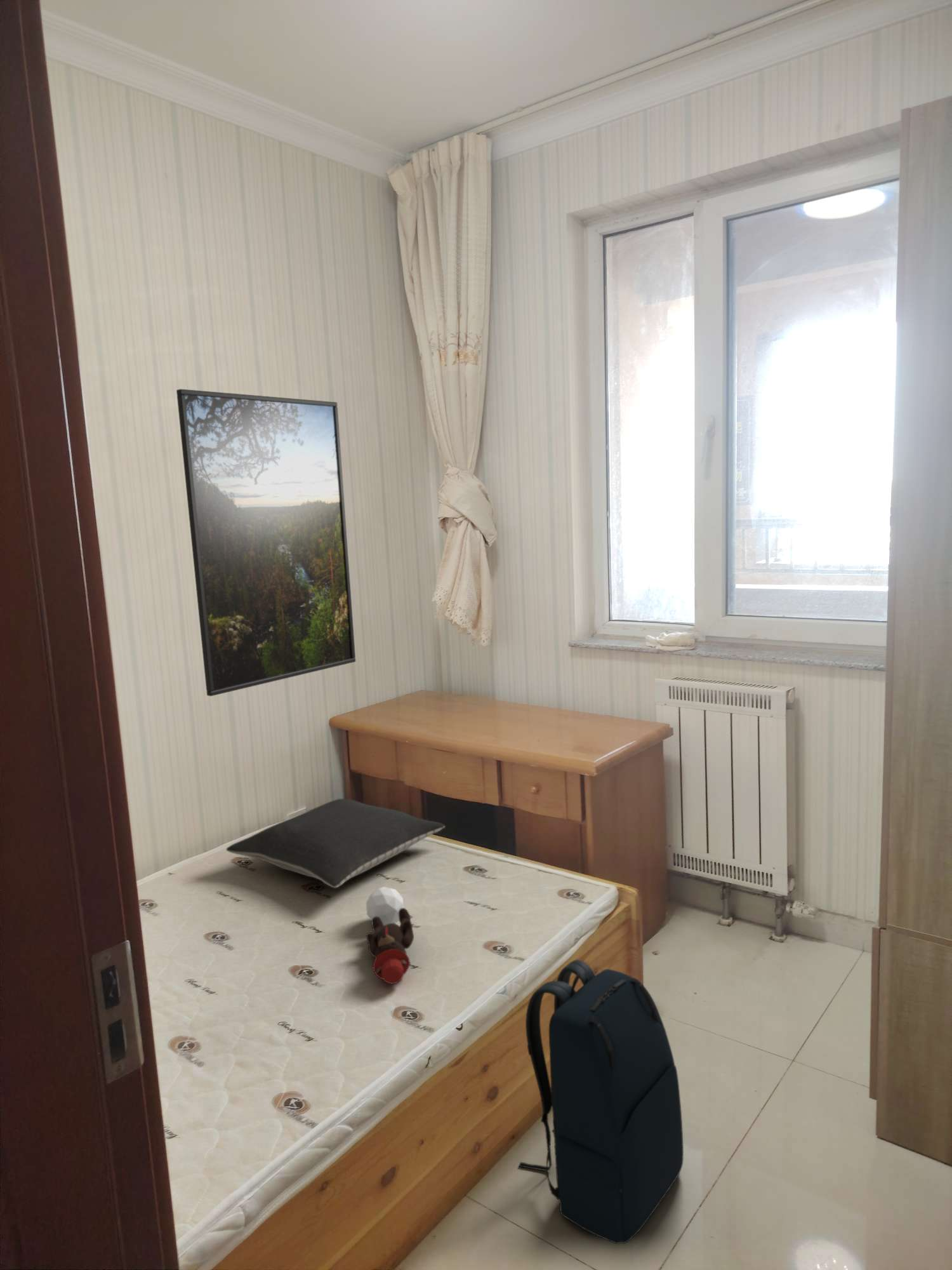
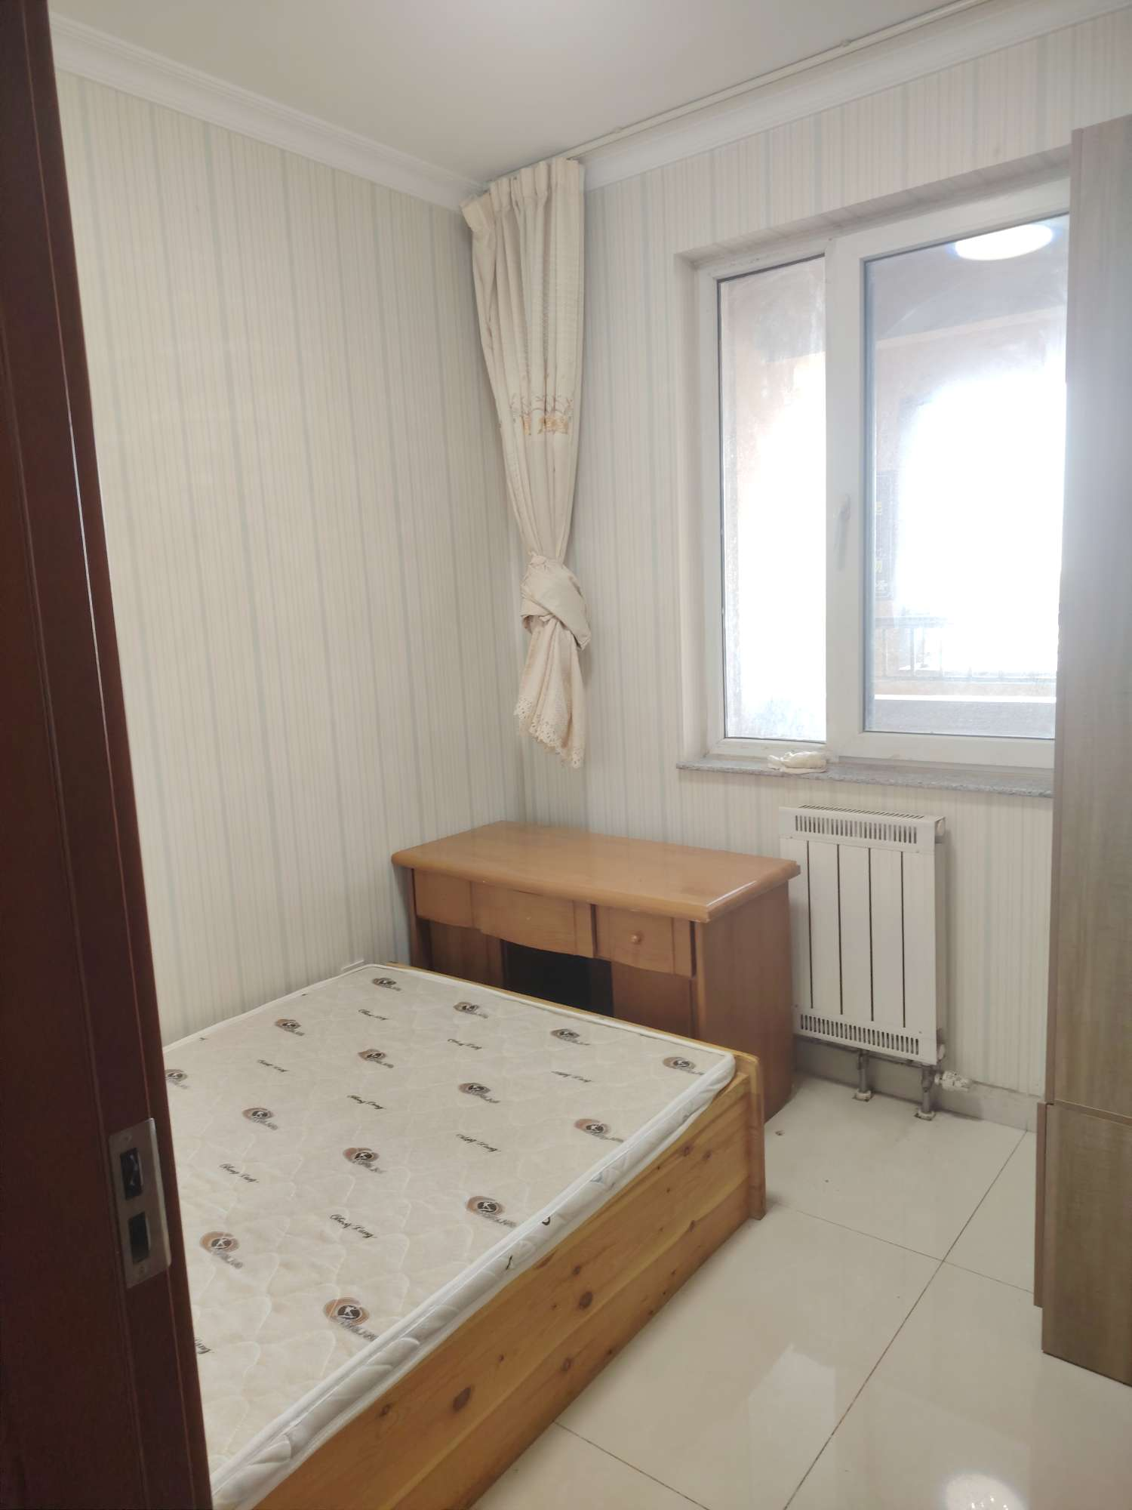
- backpack (594, 1079)
- pillow (338, 838)
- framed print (275, 540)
- teddy bear (388, 932)
